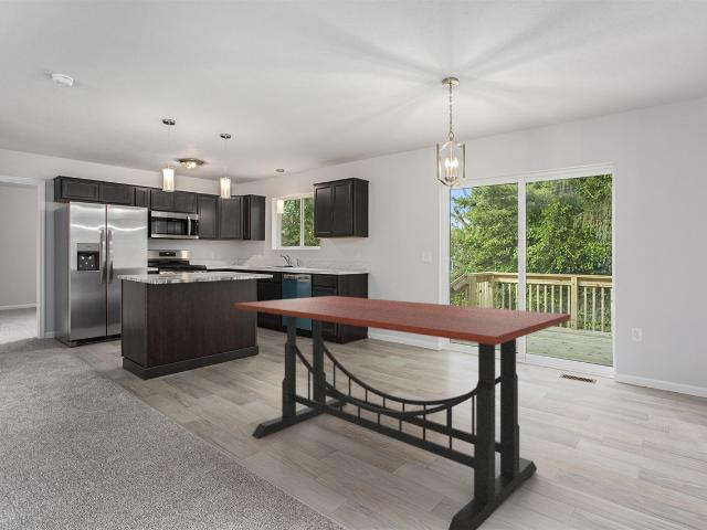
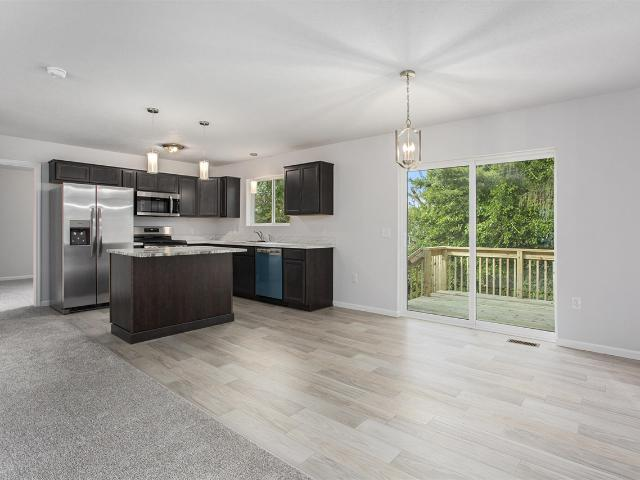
- dining table (377, 390)
